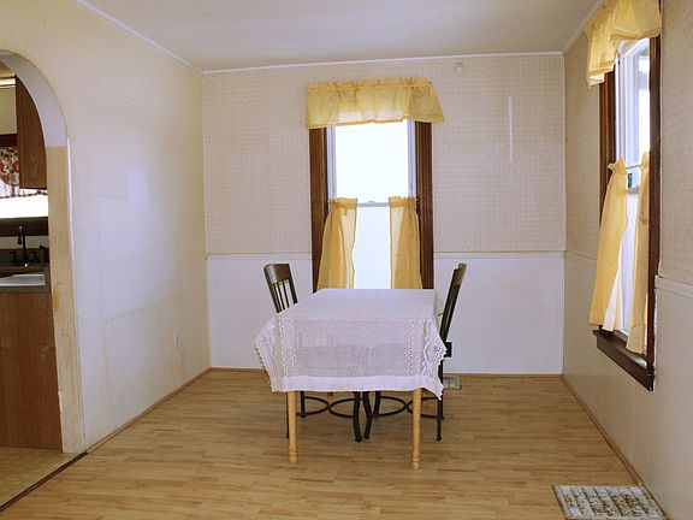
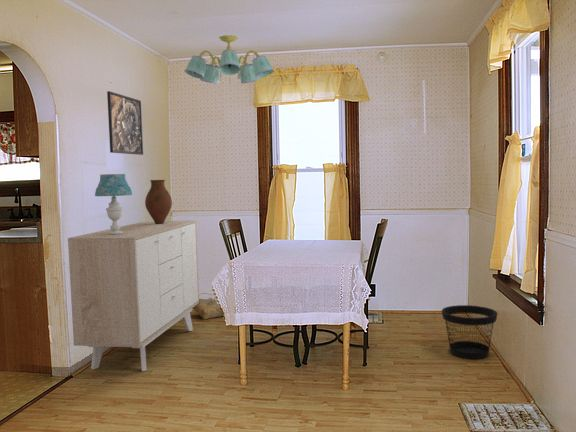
+ chandelier (229, 60)
+ wastebasket (469, 332)
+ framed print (126, 125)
+ table lamp (114, 203)
+ basket (211, 304)
+ sideboard (145, 288)
+ vase (158, 201)
